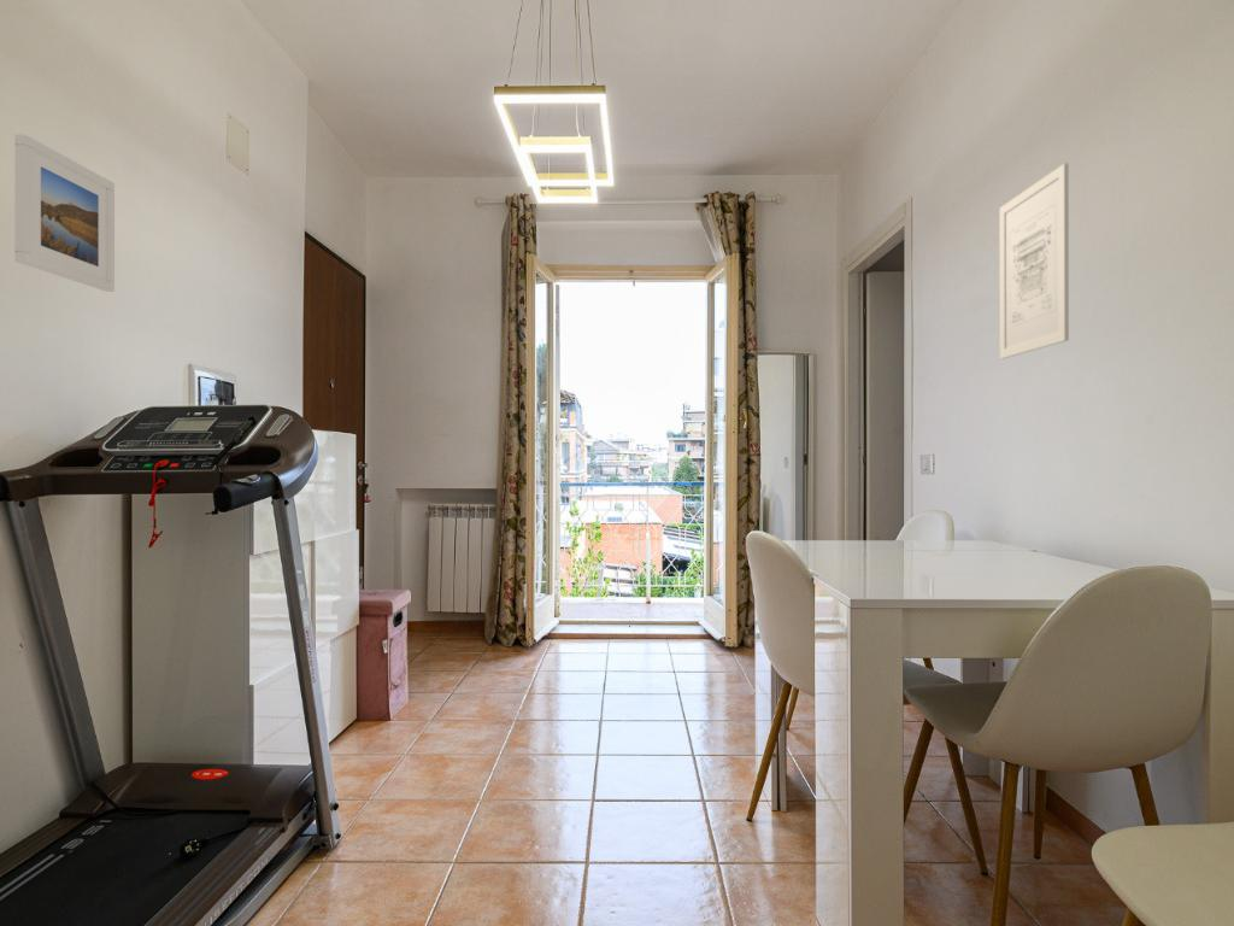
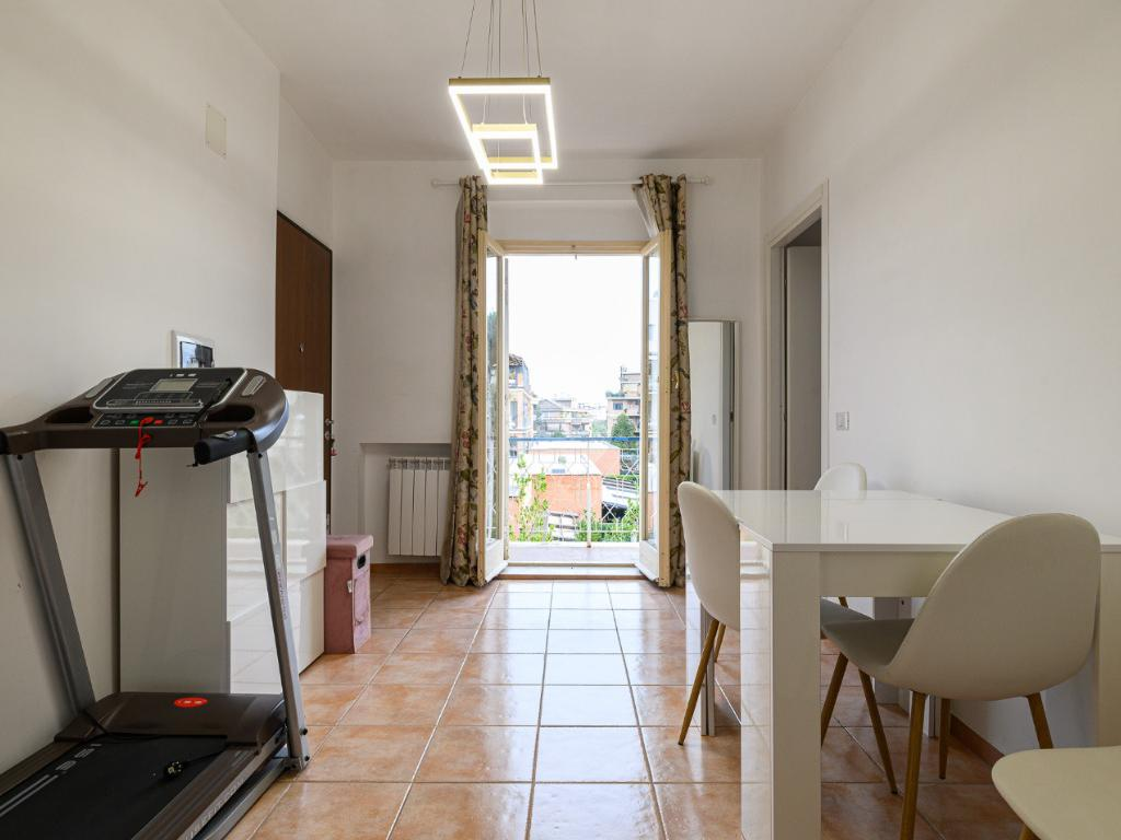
- wall art (1030, 268)
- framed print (69, 218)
